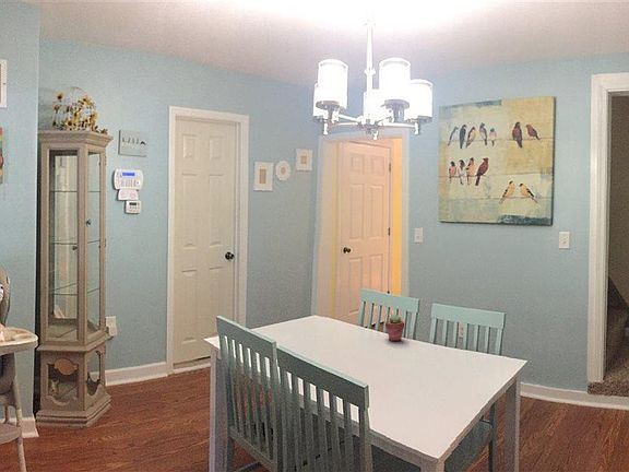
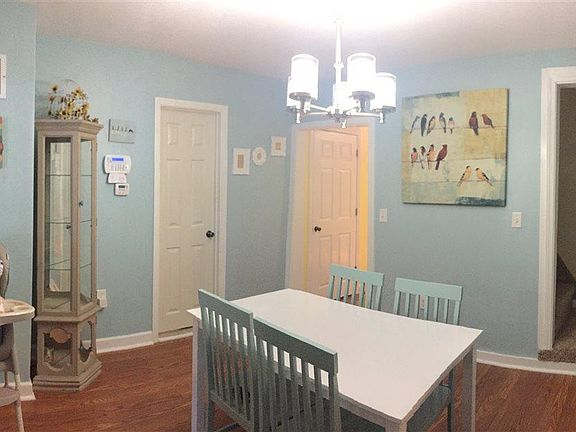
- potted succulent (394, 327)
